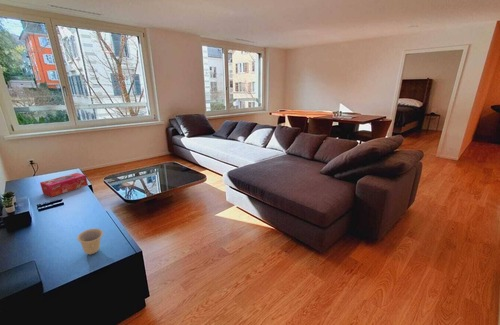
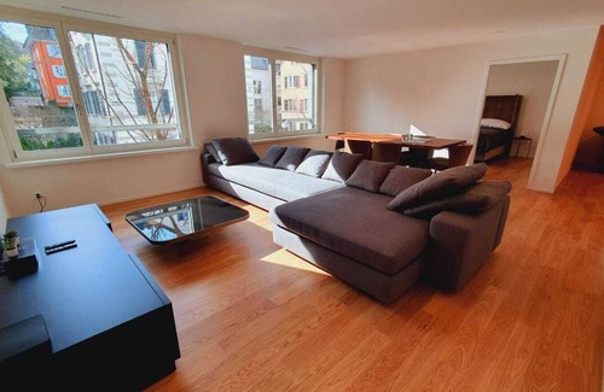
- cup (92, 243)
- tissue box (65, 183)
